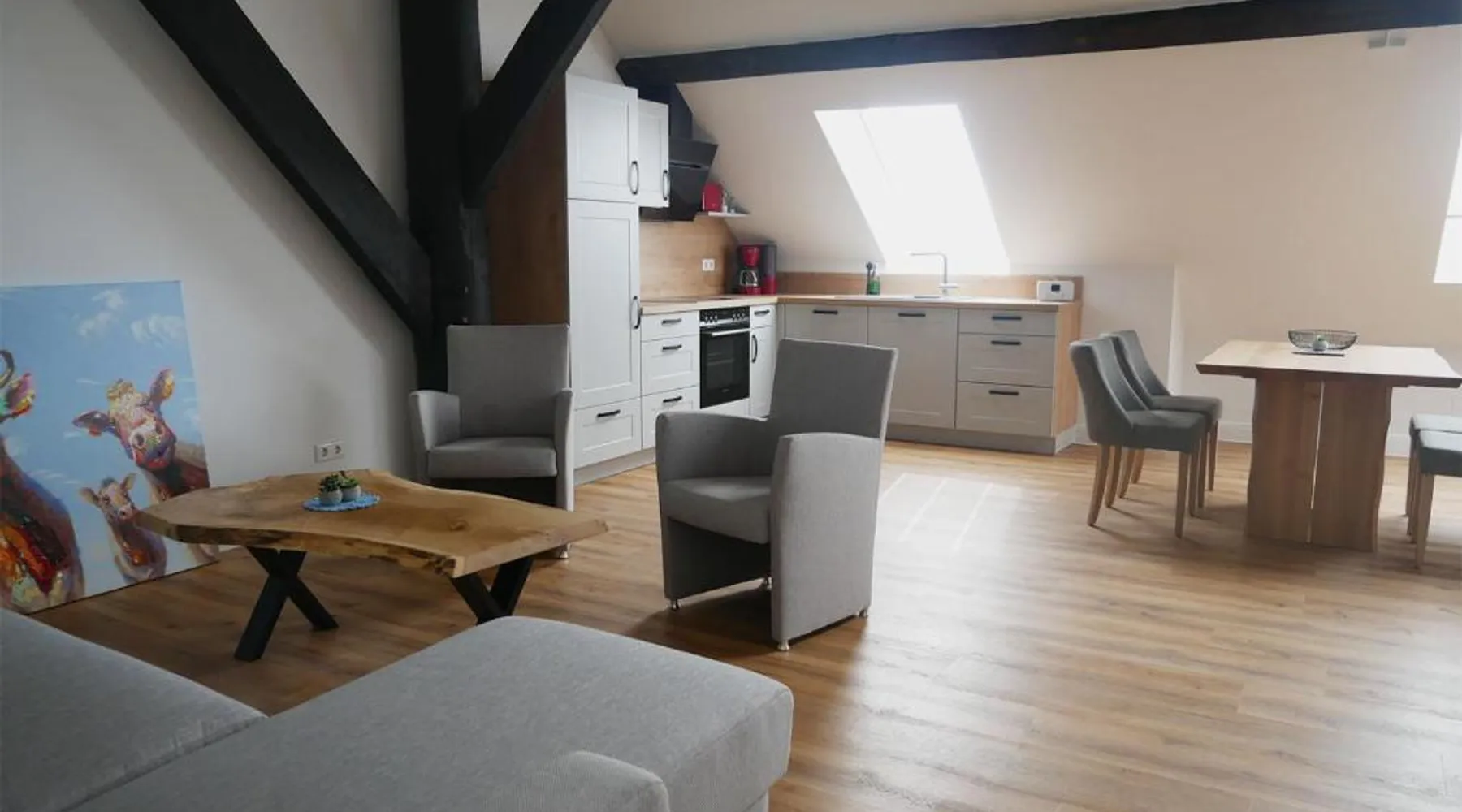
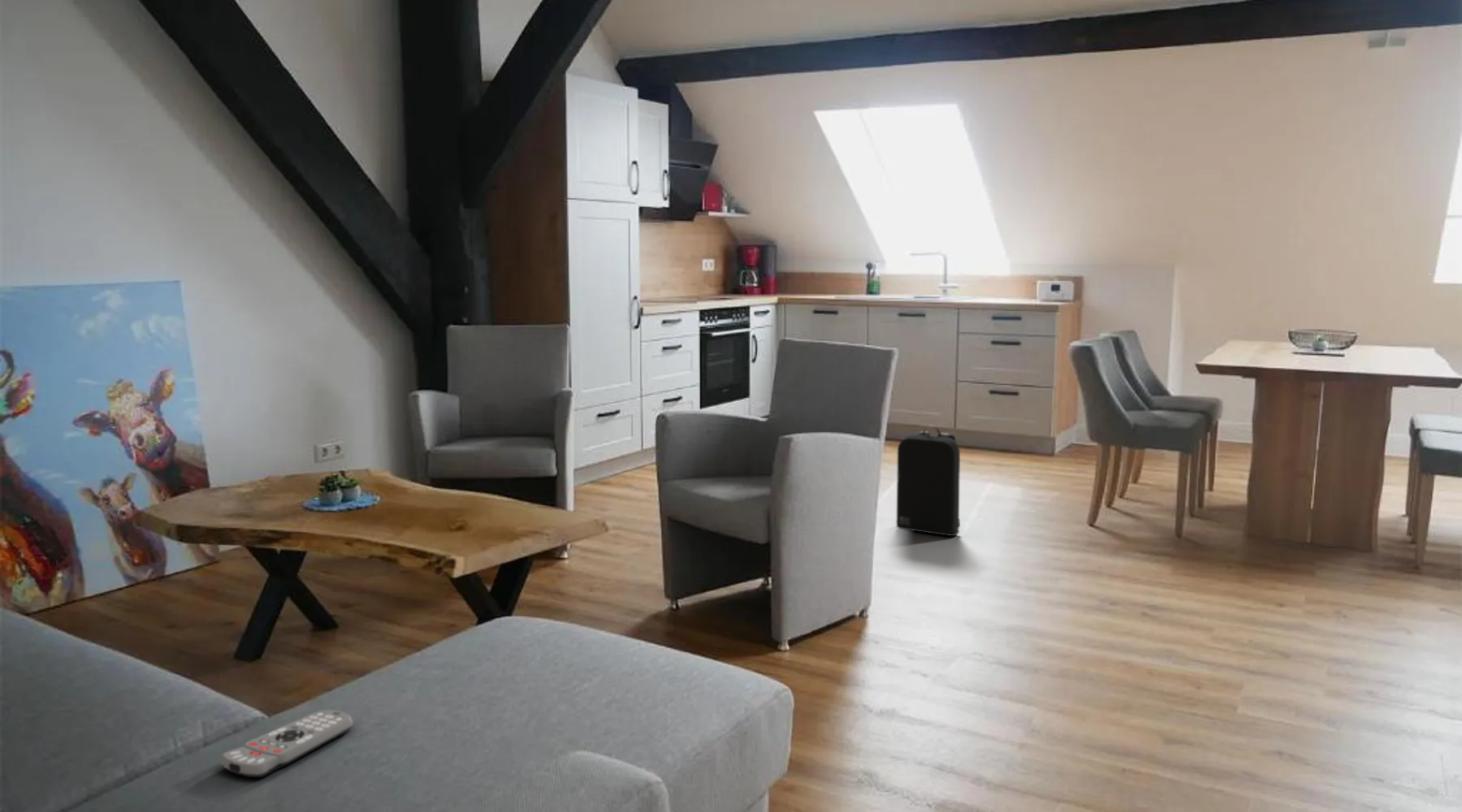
+ remote control (292, 741)
+ backpack (932, 477)
